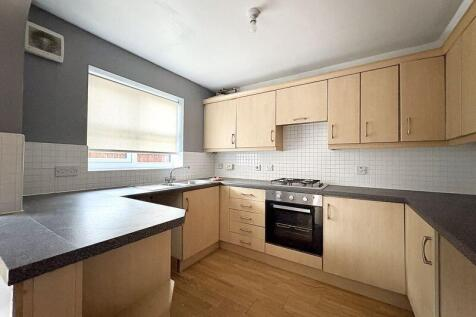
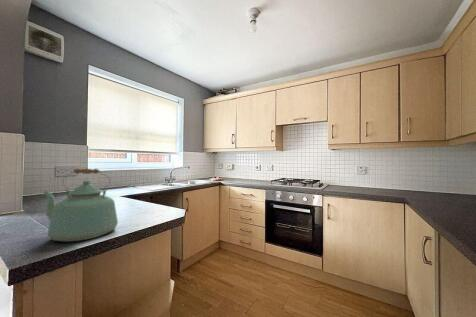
+ kettle (80, 200)
